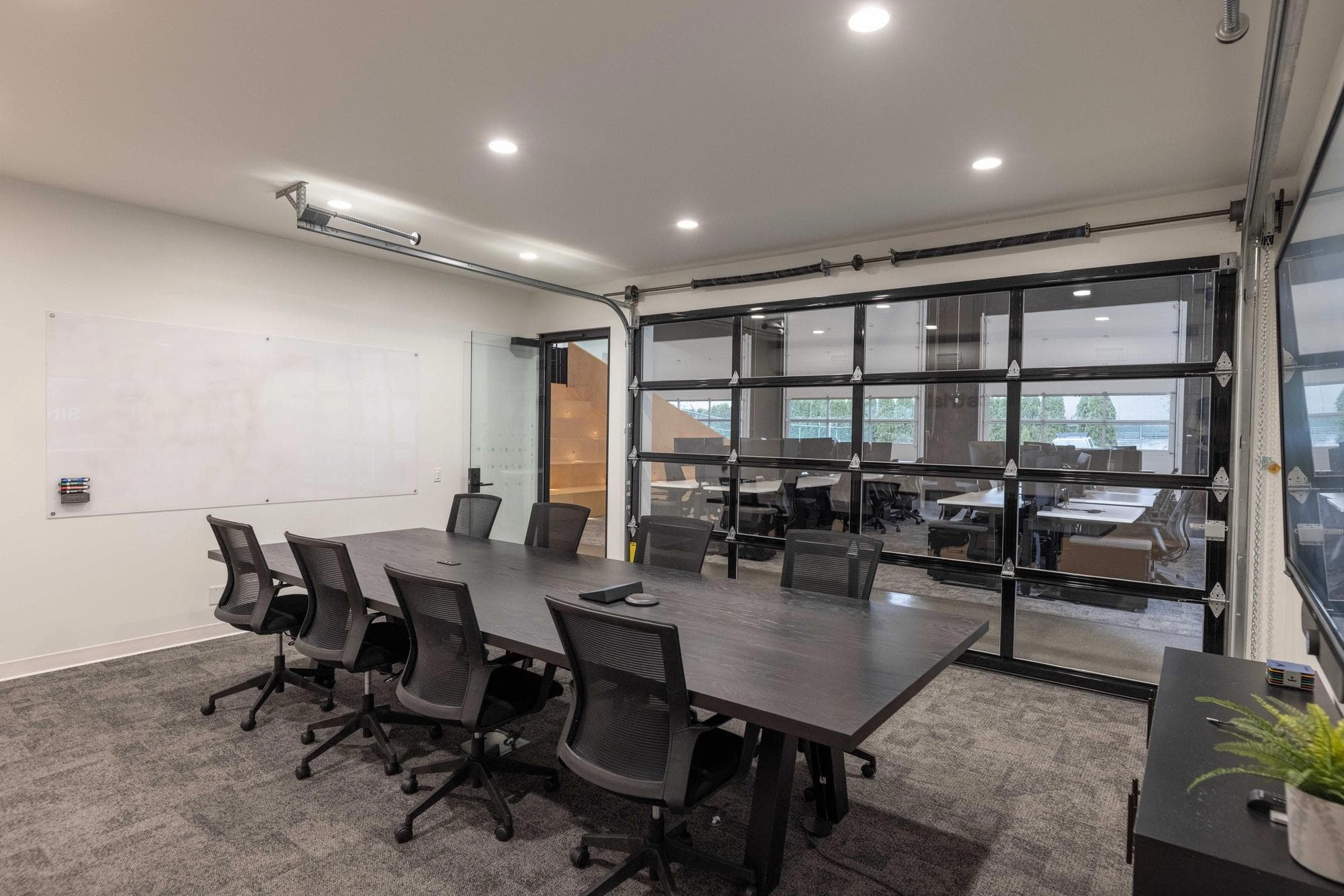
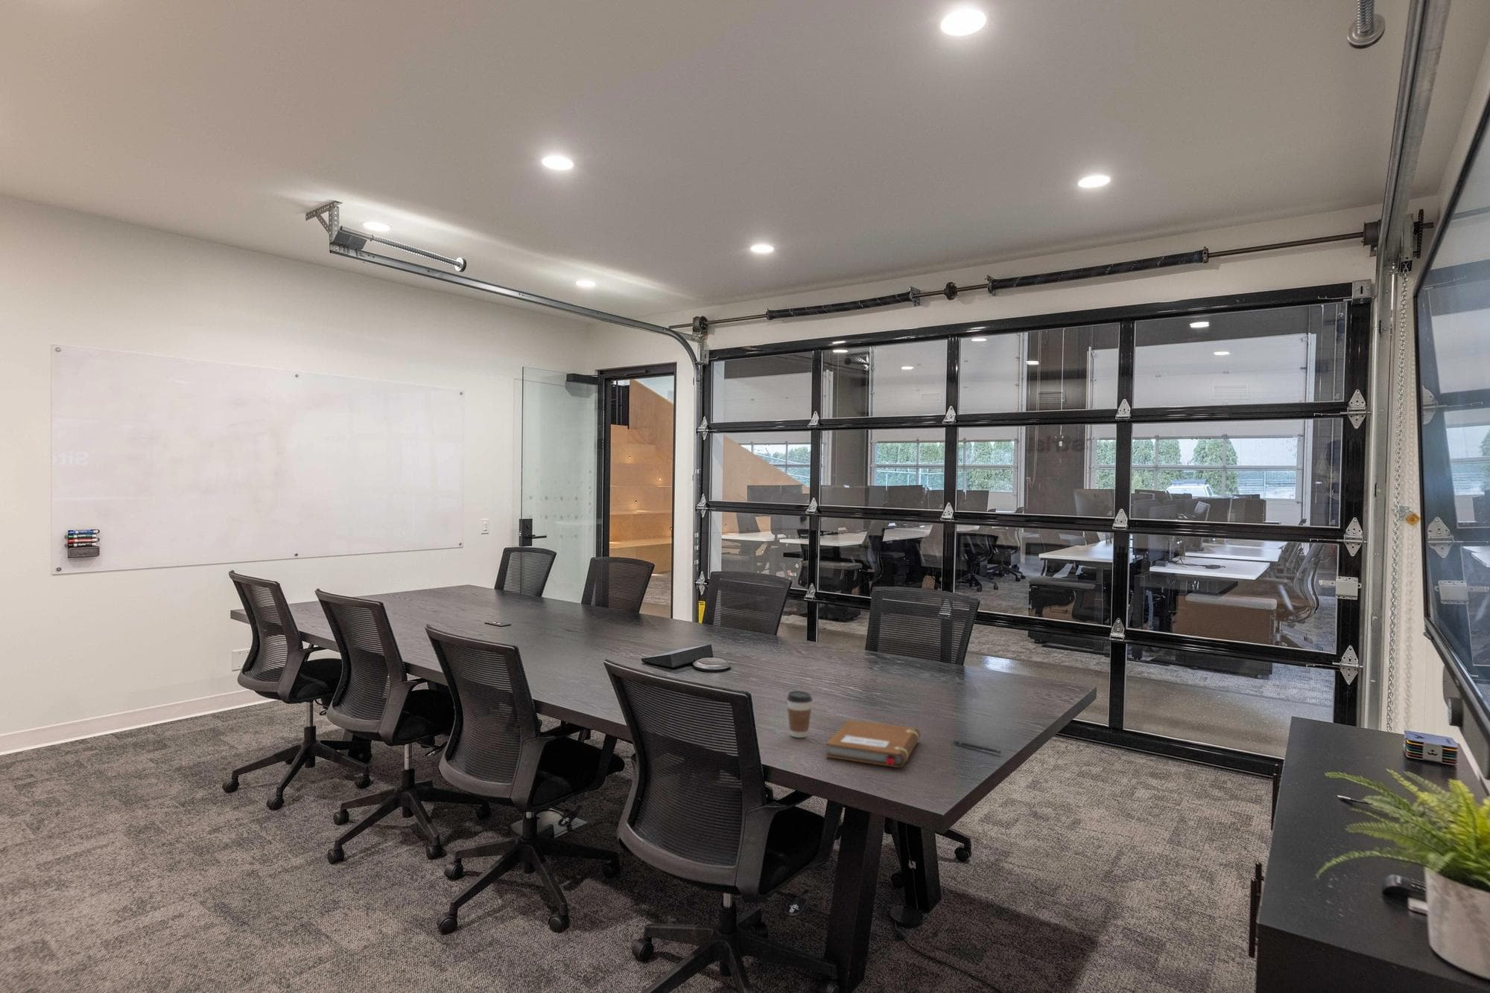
+ coffee cup (799, 714)
+ pen (976, 747)
+ notebook (874, 743)
